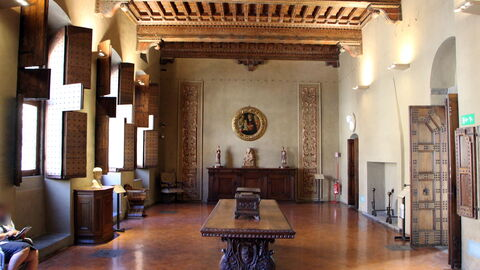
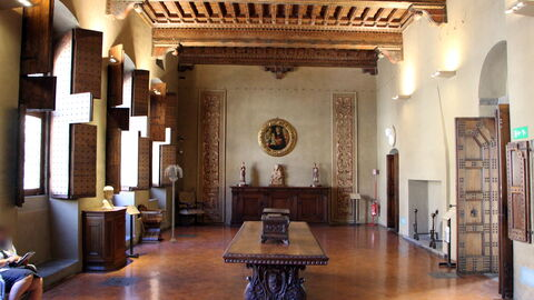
+ floor lamp (172, 203)
